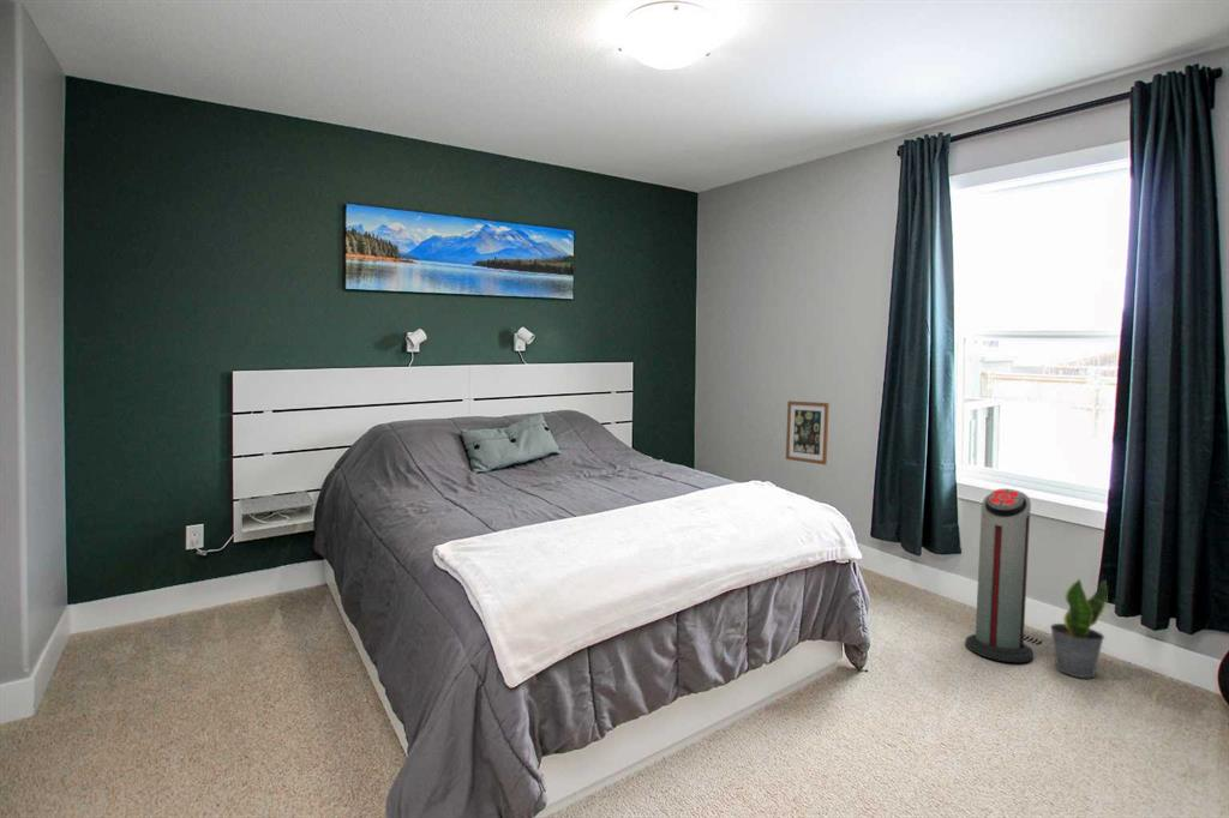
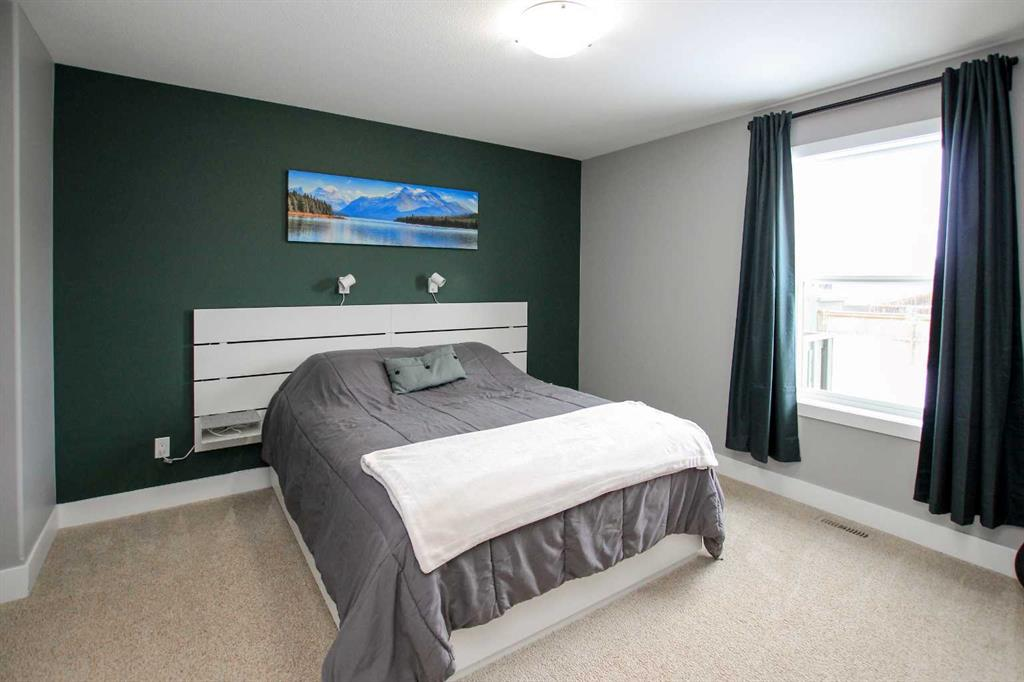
- air purifier (1002, 570)
- potted plant (1077, 622)
- wall art (807, 432)
